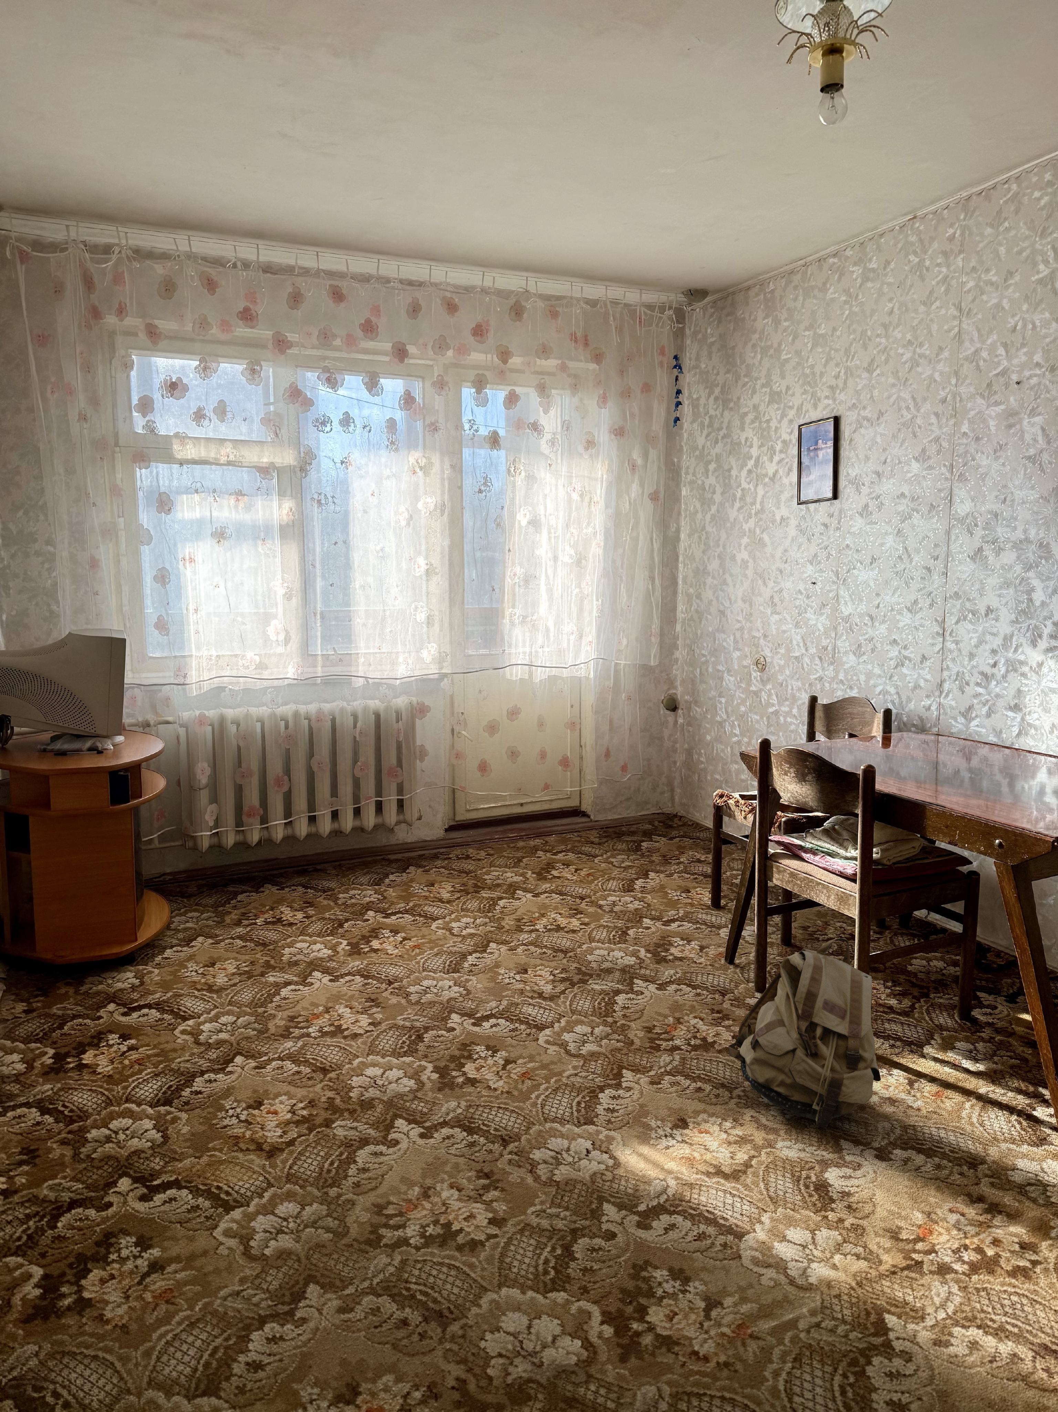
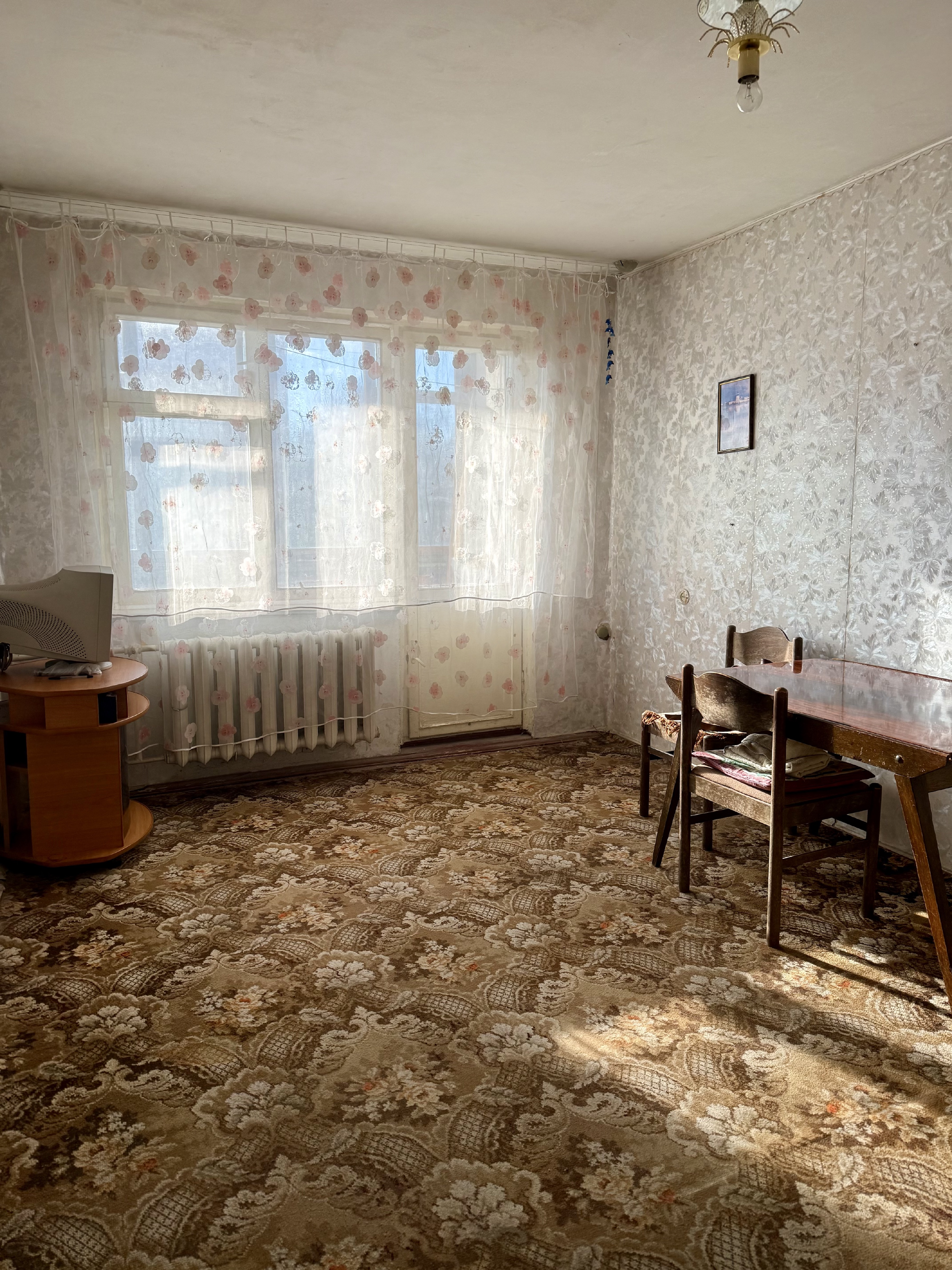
- backpack (804, 1021)
